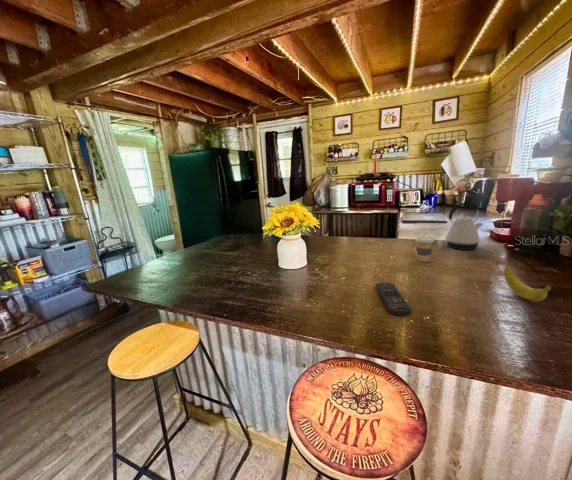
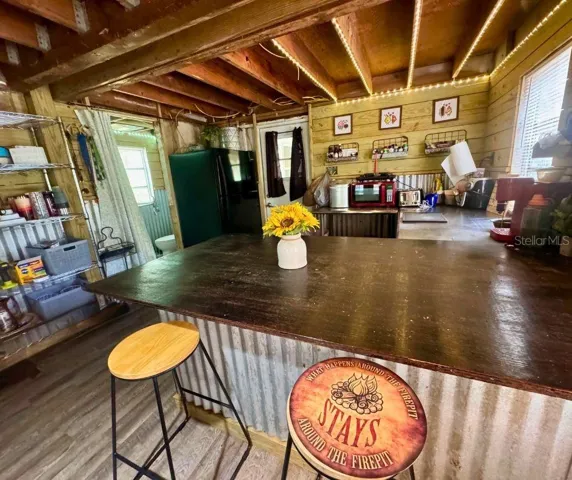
- kettle (464, 225)
- banana (524, 286)
- coffee cup (424, 249)
- remote control (391, 296)
